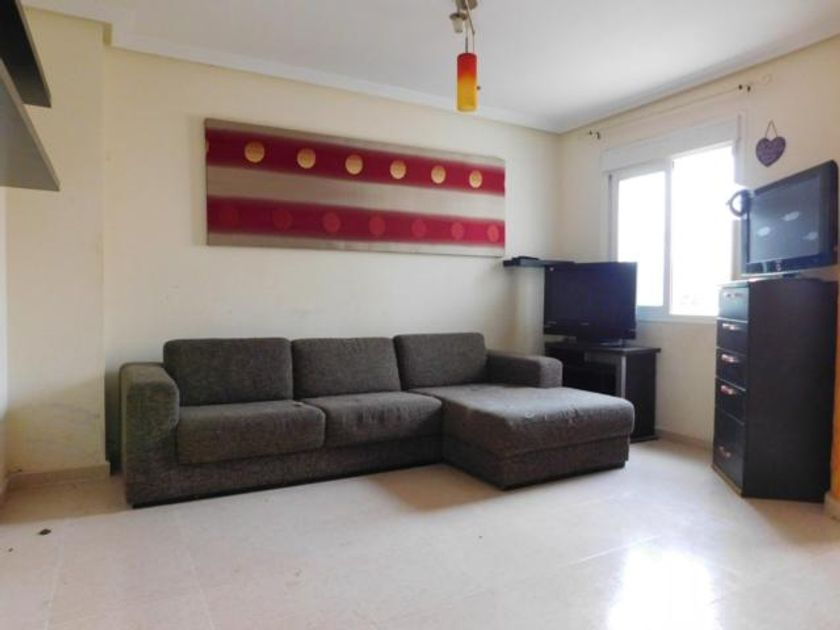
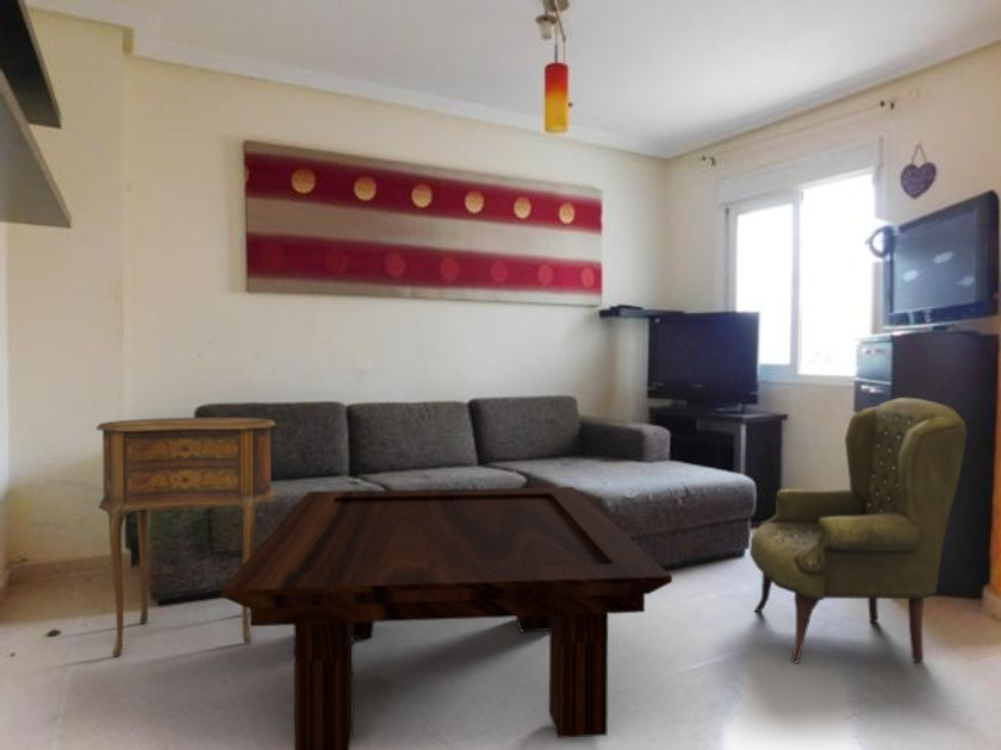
+ armchair (840, 518)
+ coffee table (447, 599)
+ side table (188, 508)
